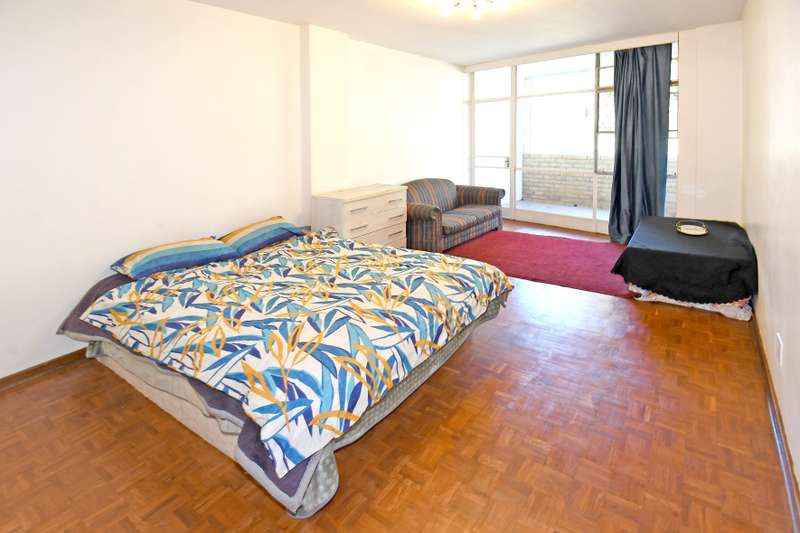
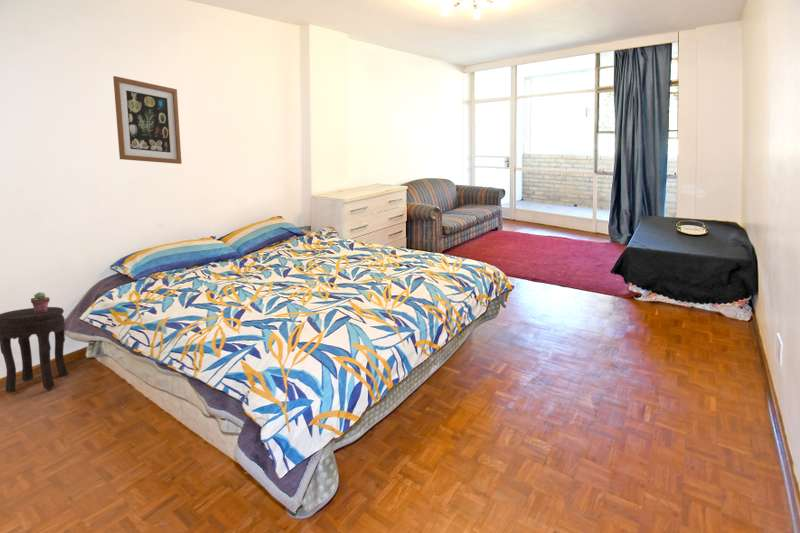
+ potted succulent (40, 301)
+ wall art (149, 122)
+ side table (30, 348)
